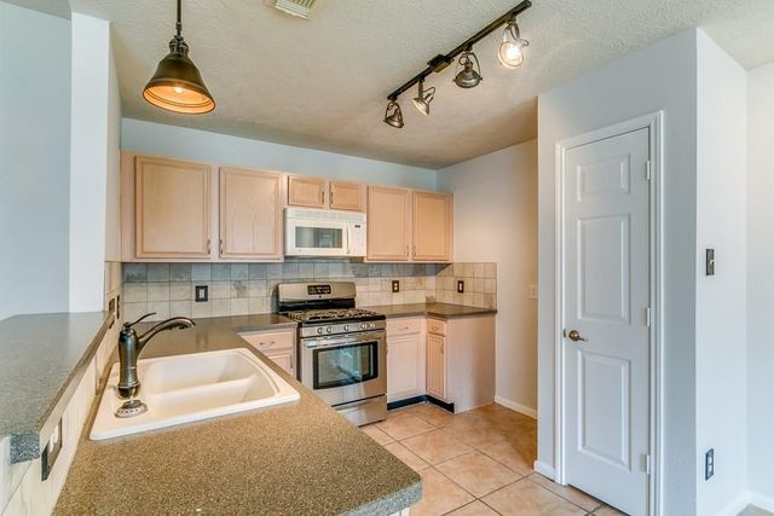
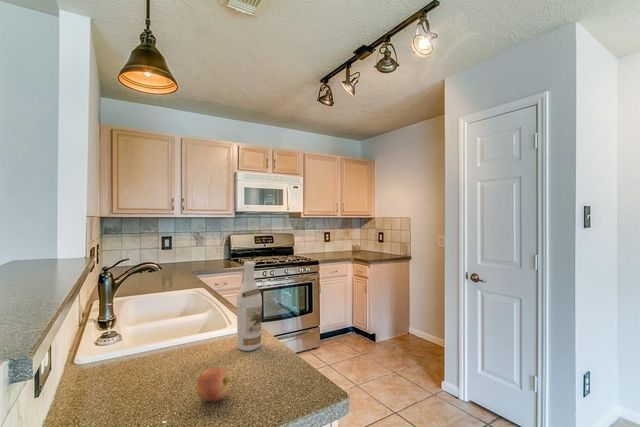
+ wine bottle (249, 303)
+ apple (215, 384)
